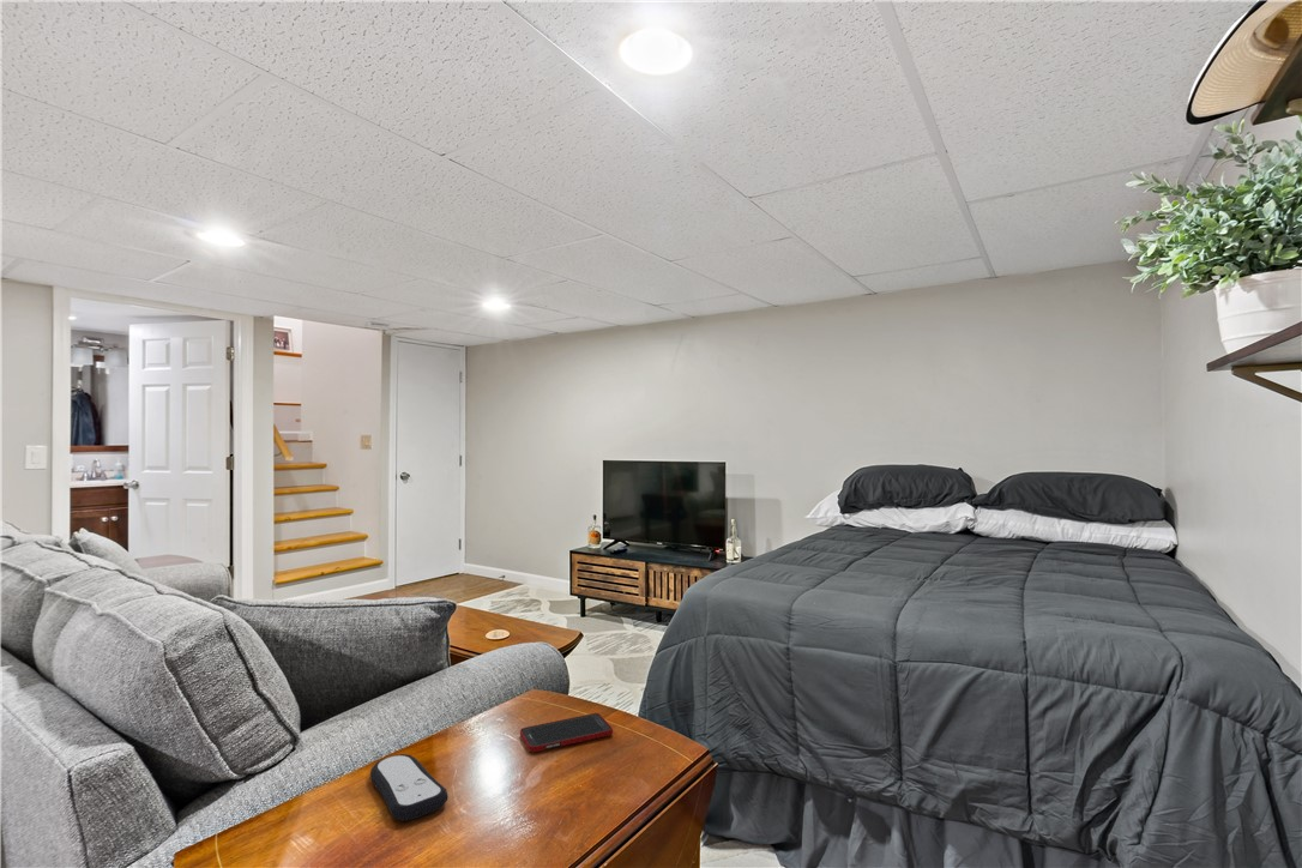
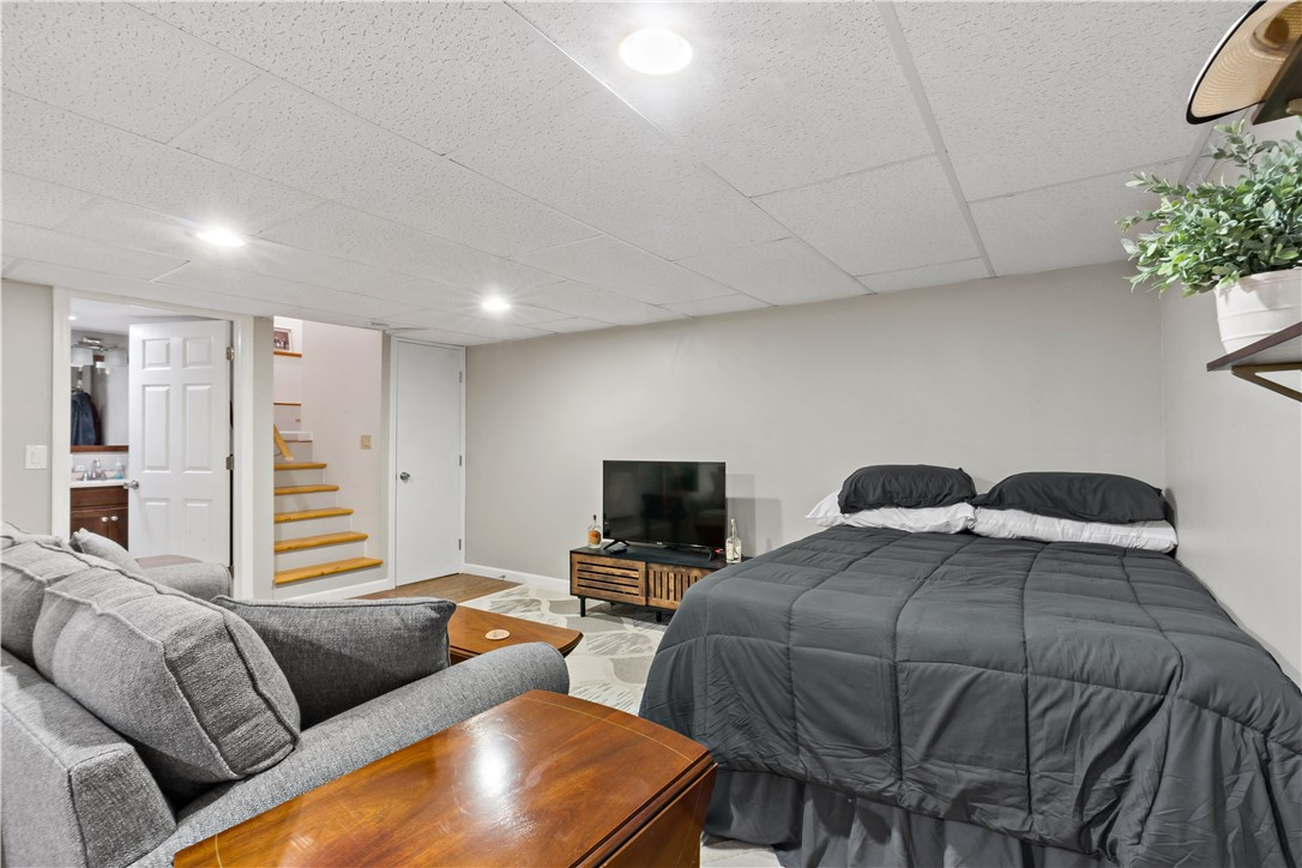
- remote control (405, 783)
- cell phone (566, 731)
